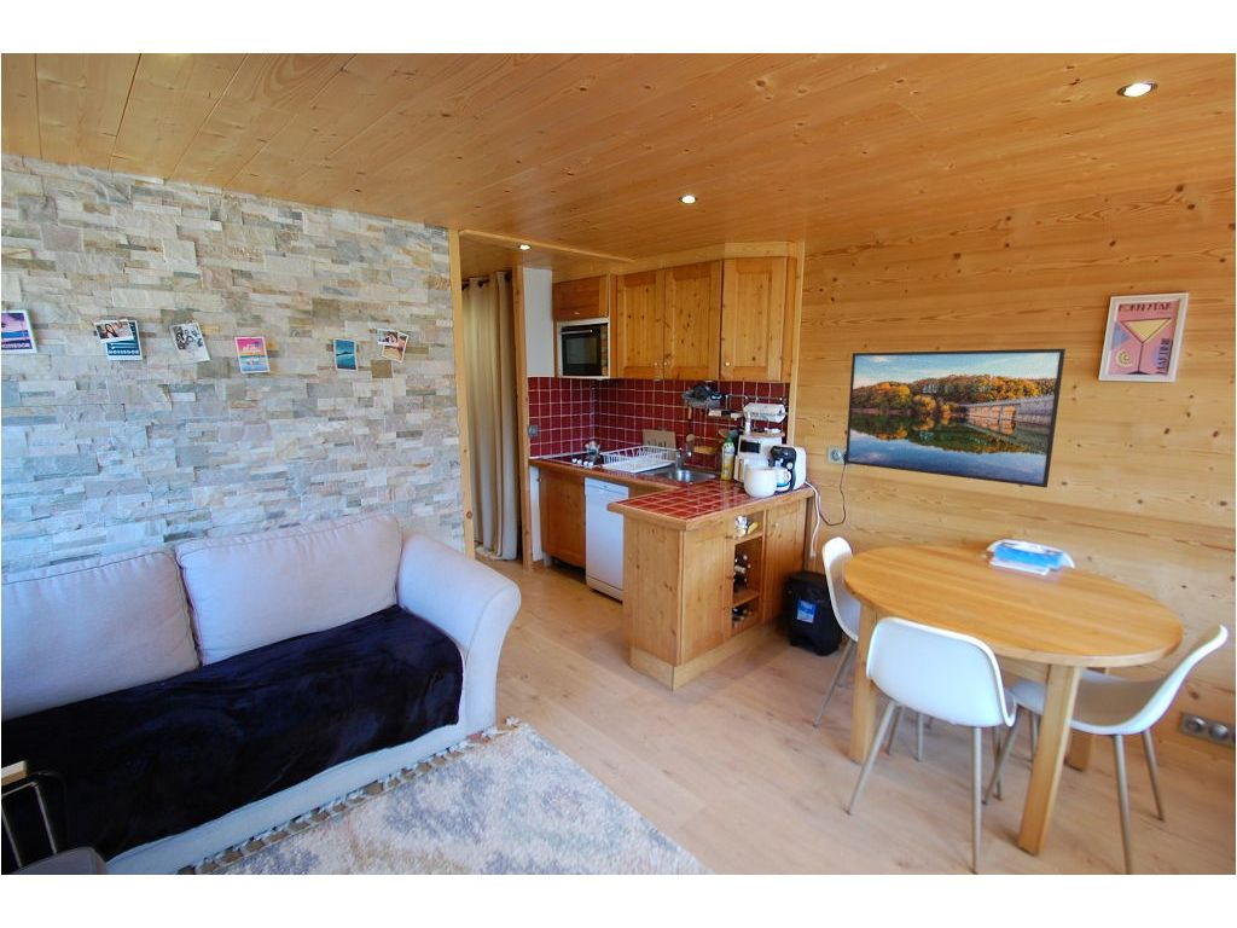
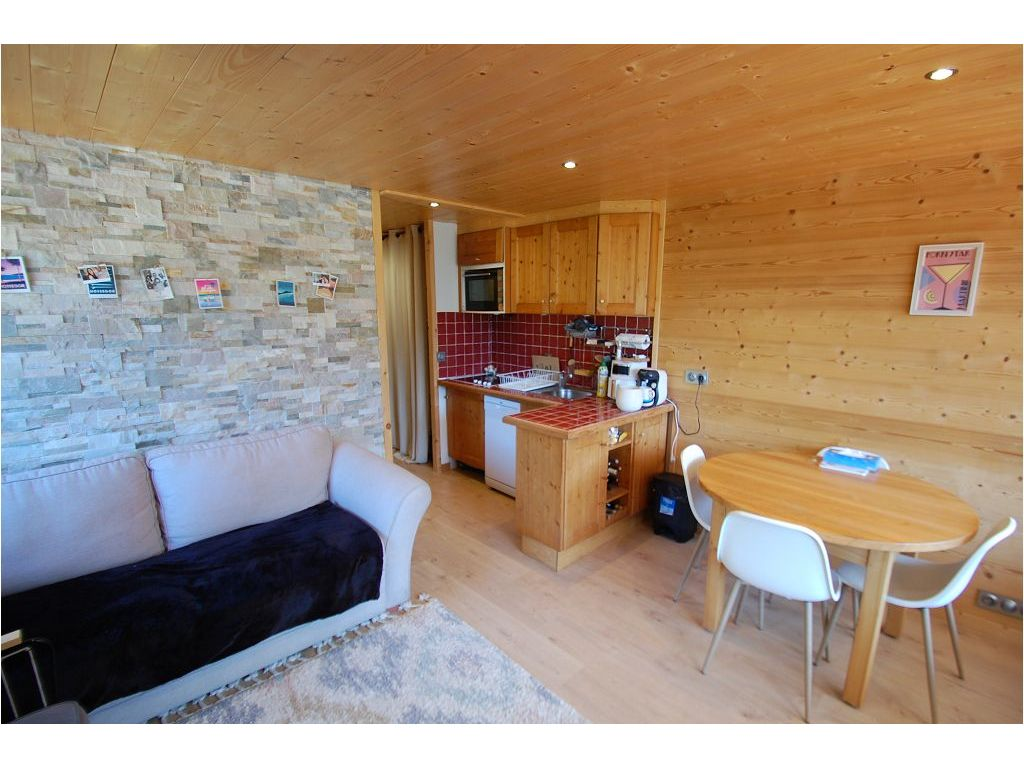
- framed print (940, 413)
